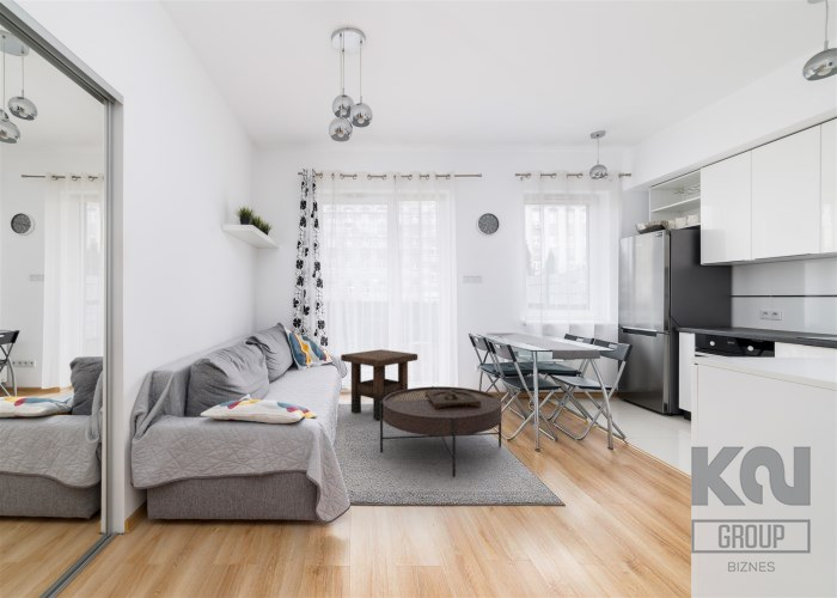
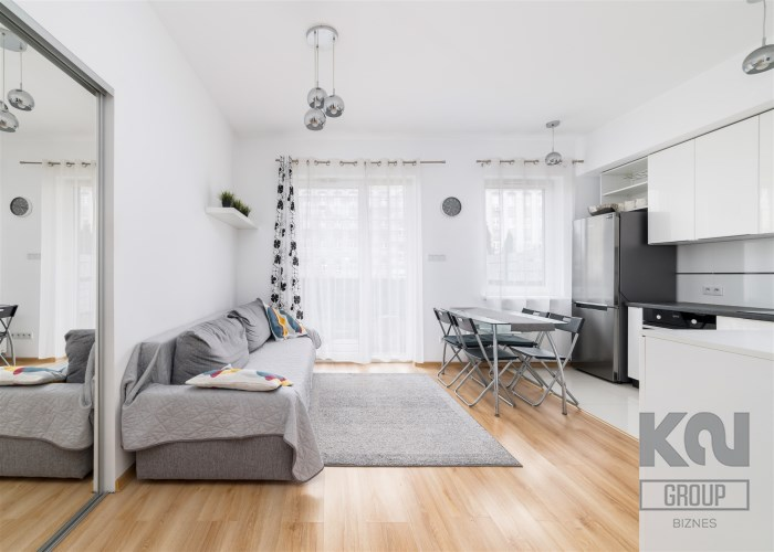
- side table (379, 383)
- coffee table (441, 425)
- wooden tray (451, 395)
